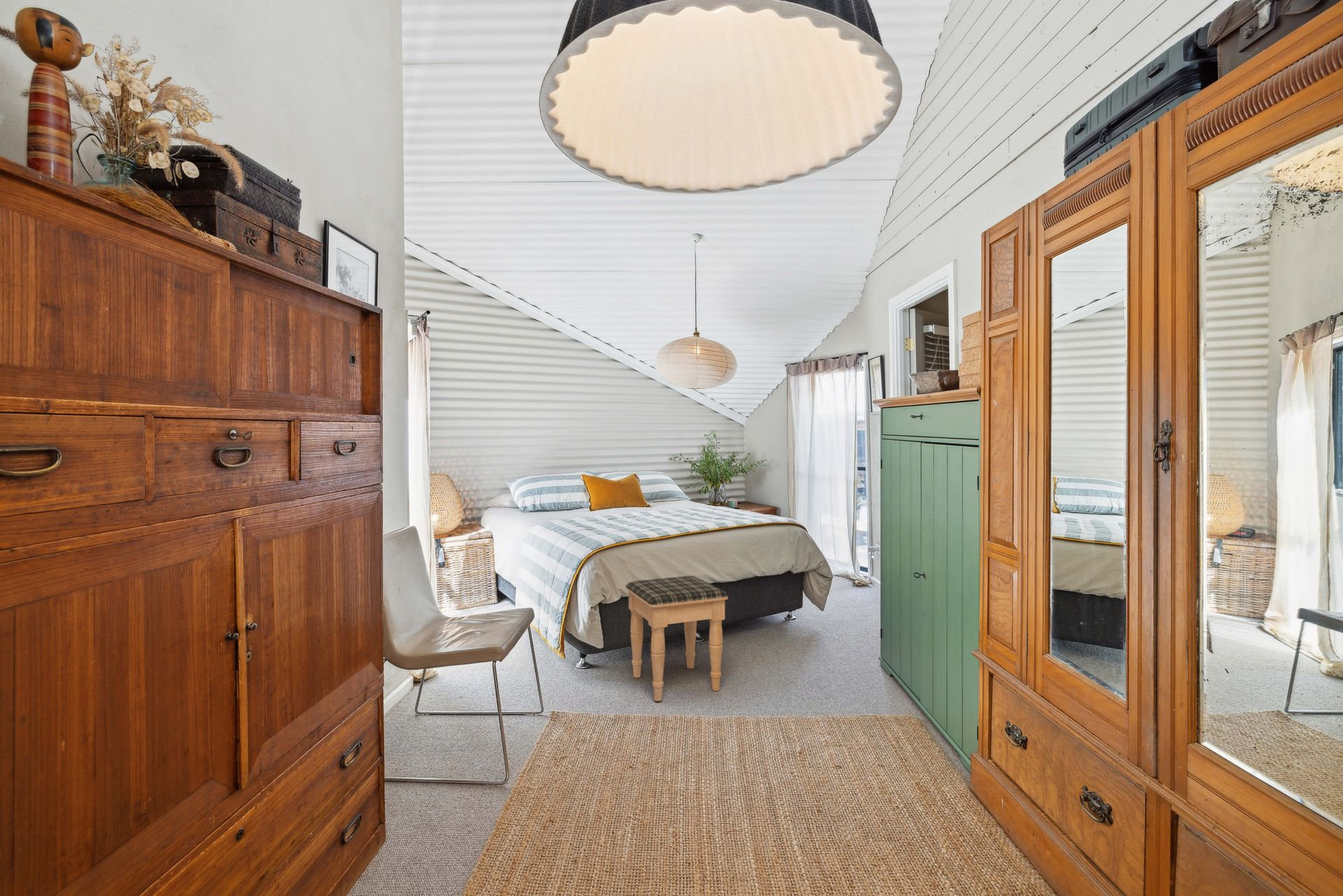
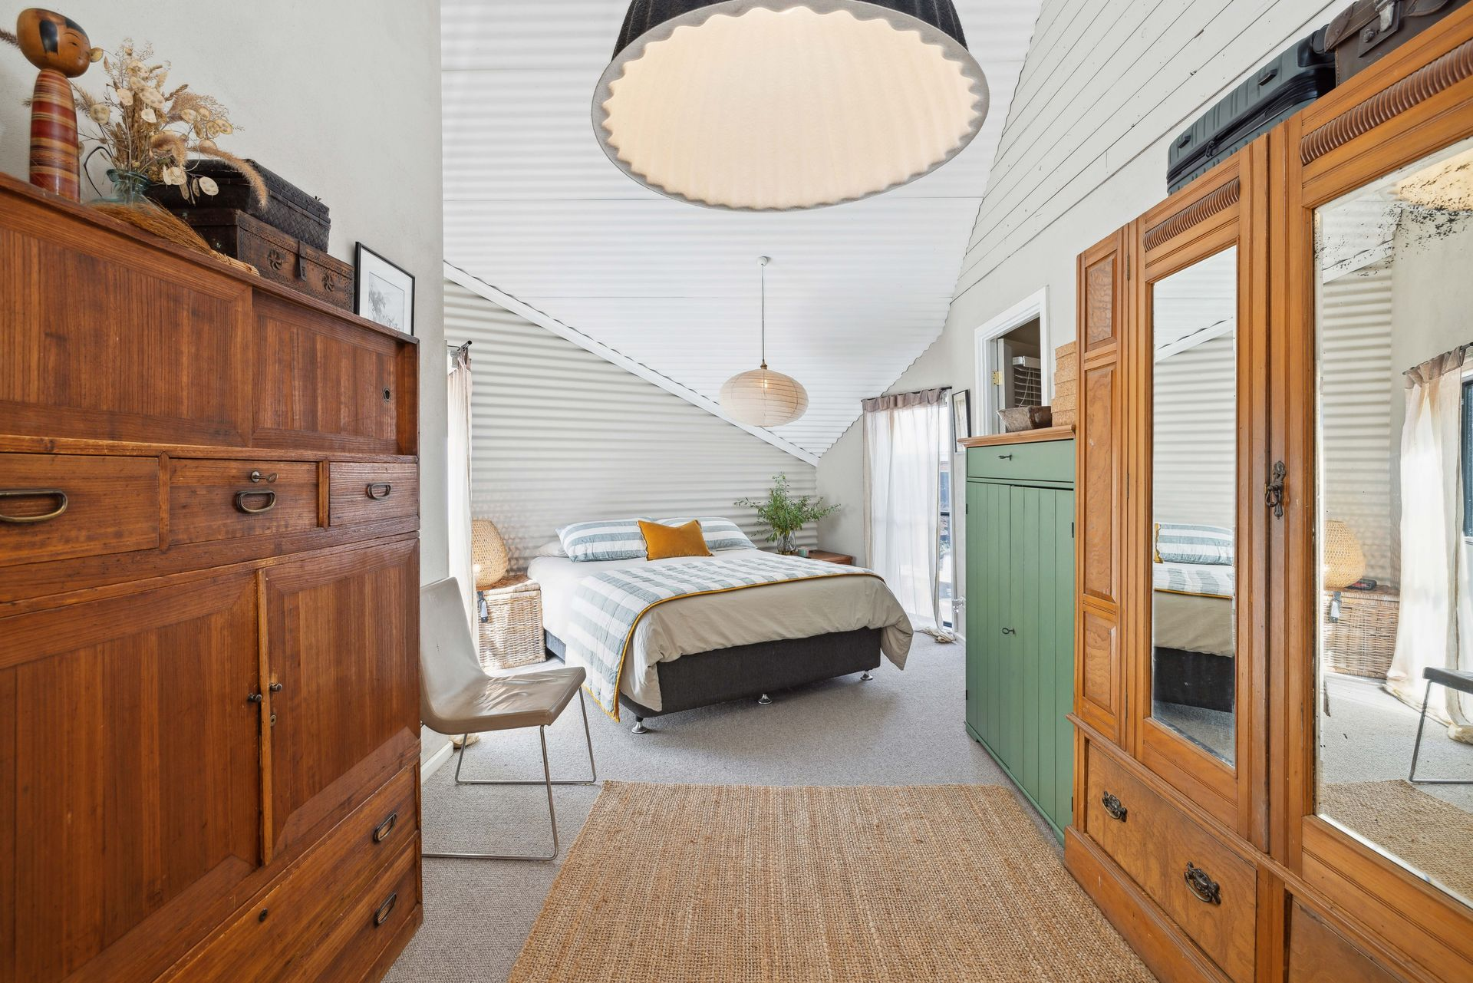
- footstool (685, 633)
